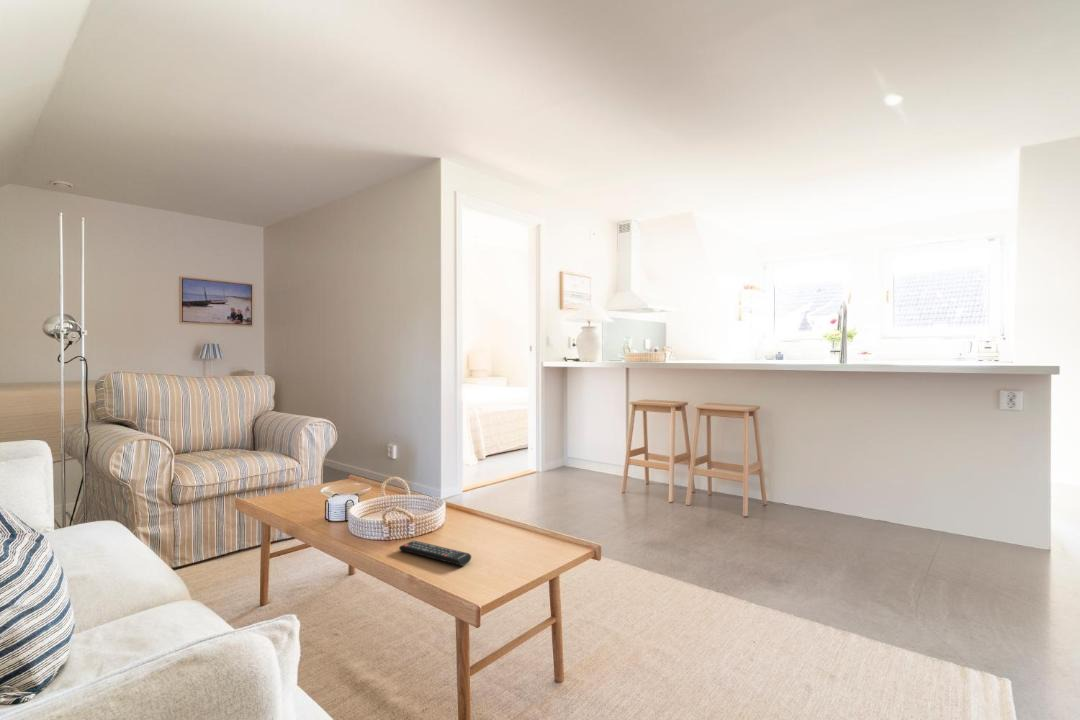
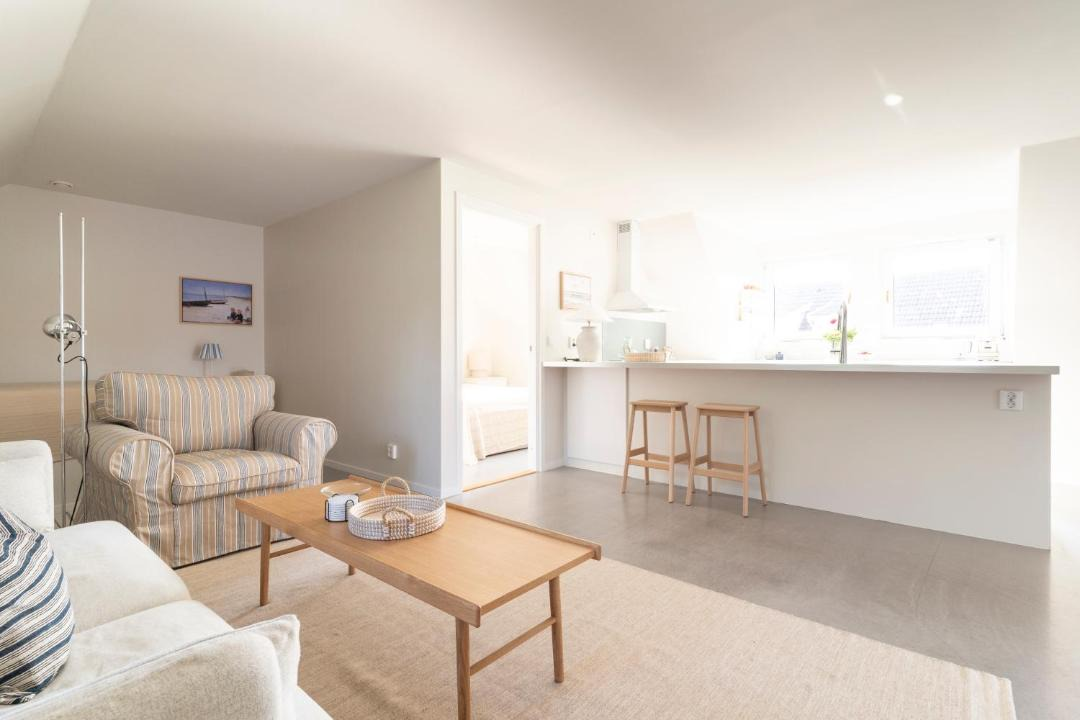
- remote control (434, 552)
